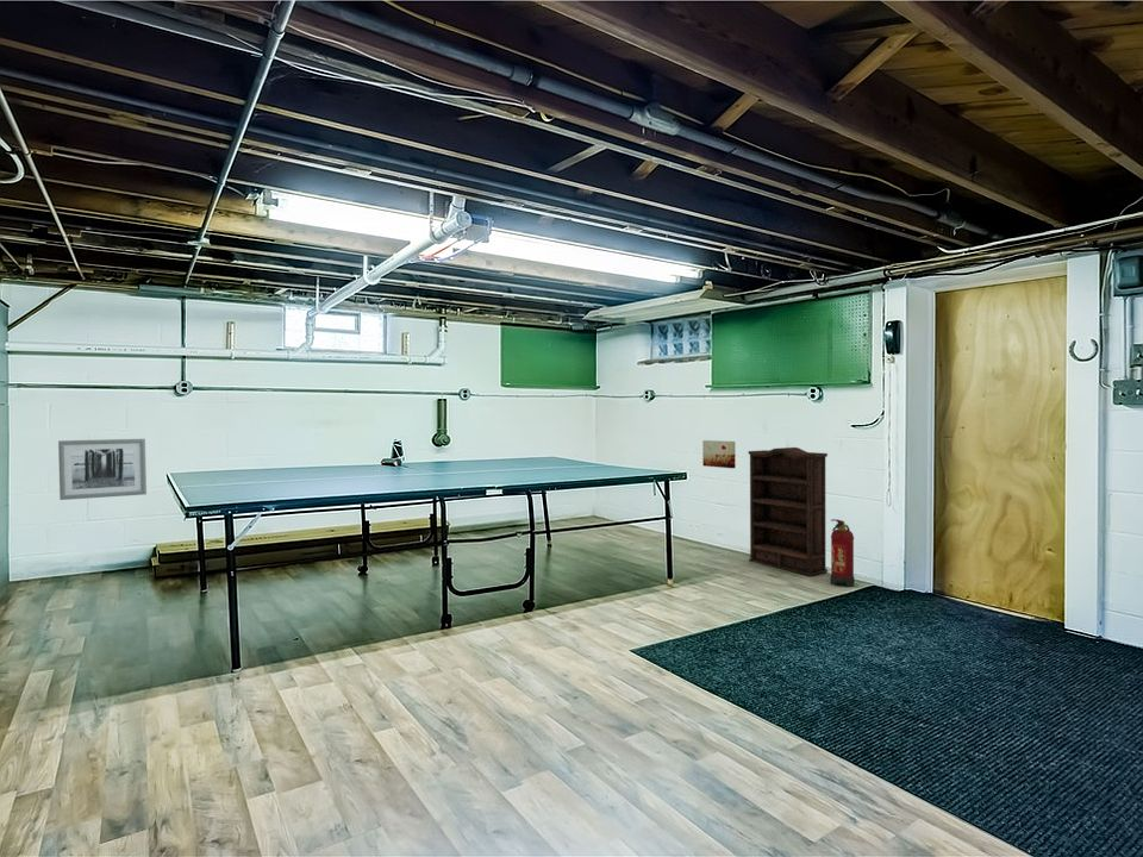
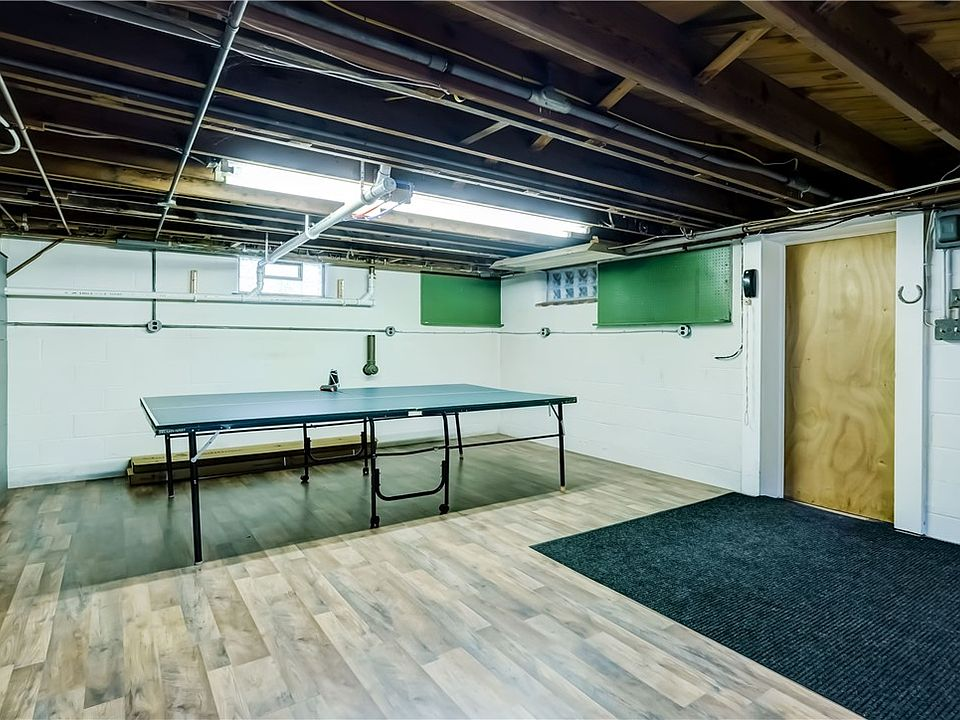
- wall art (104, 468)
- wall art (718, 453)
- fire extinguisher (843, 550)
- bookshelf (786, 507)
